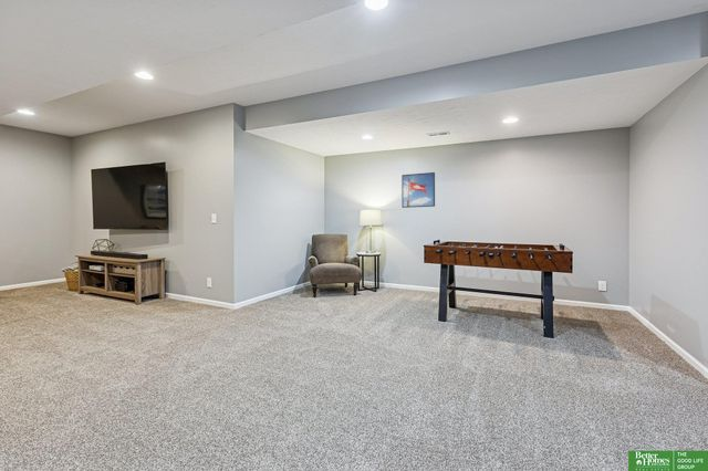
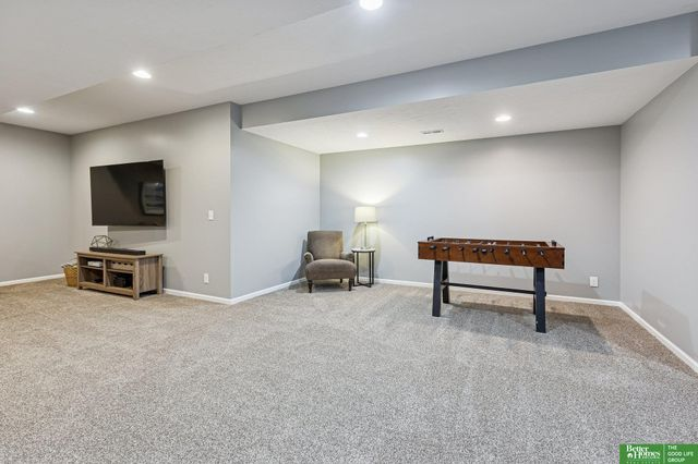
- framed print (417, 190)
